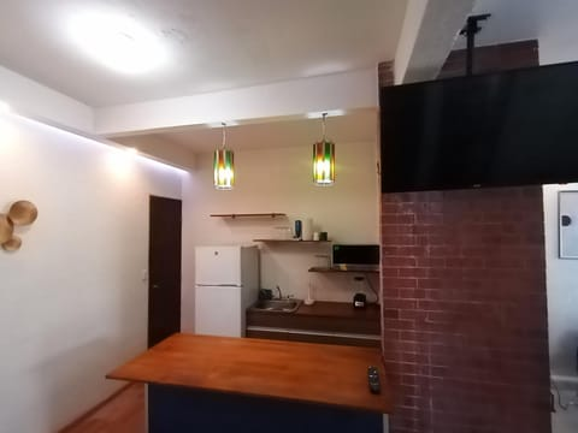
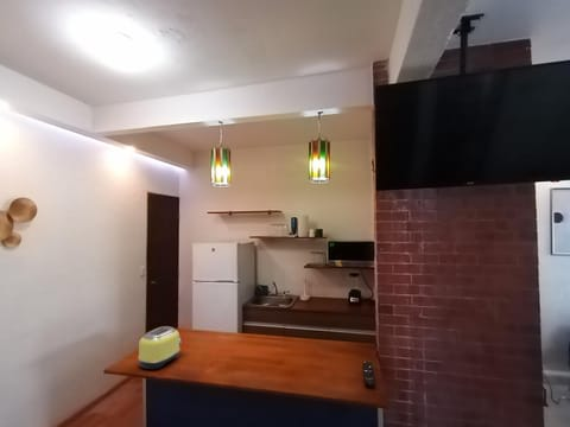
+ toaster (160, 345)
